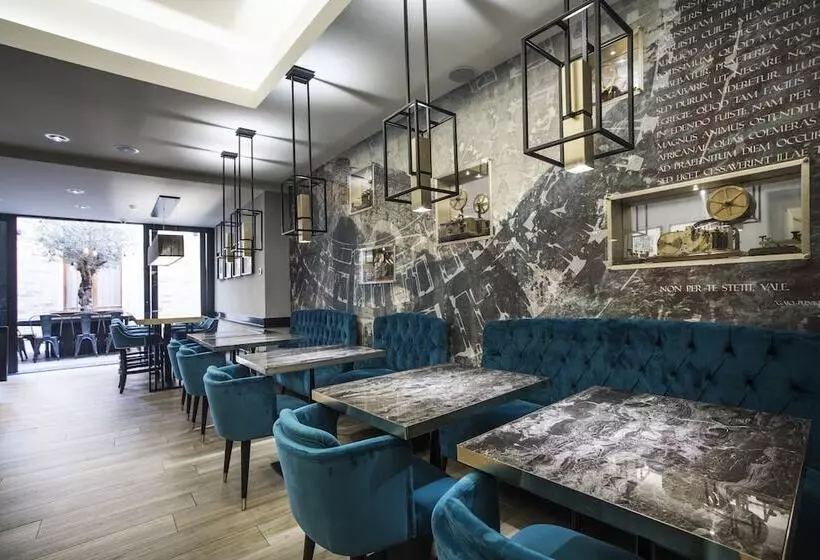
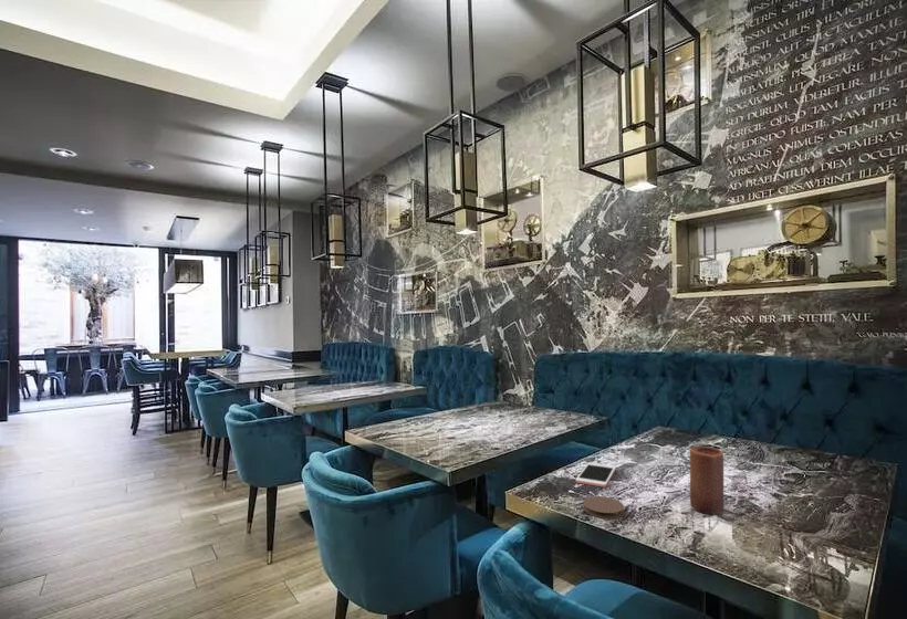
+ cell phone (596, 473)
+ coaster (603, 506)
+ candle (706, 479)
